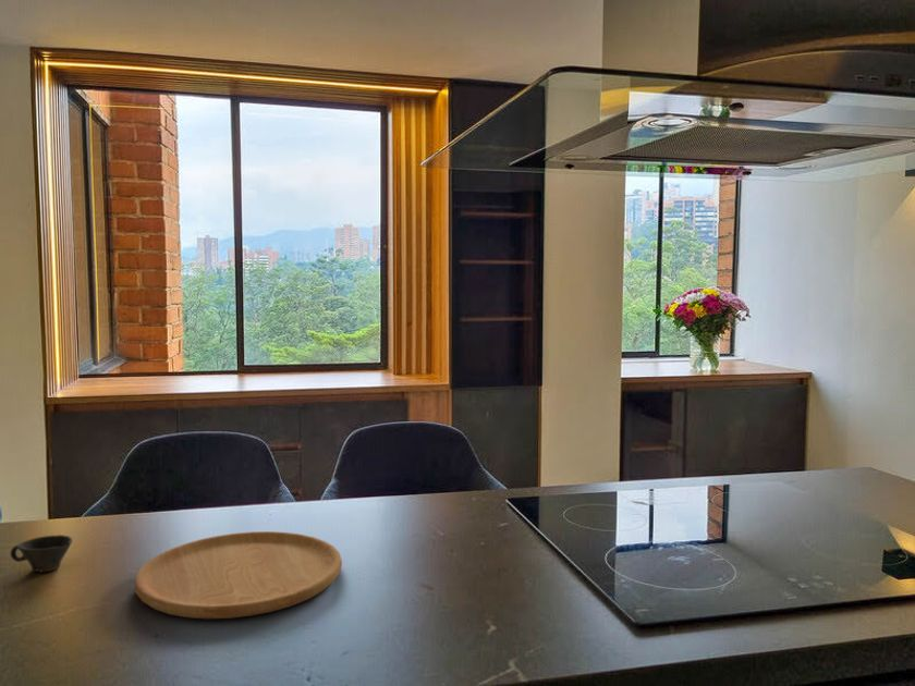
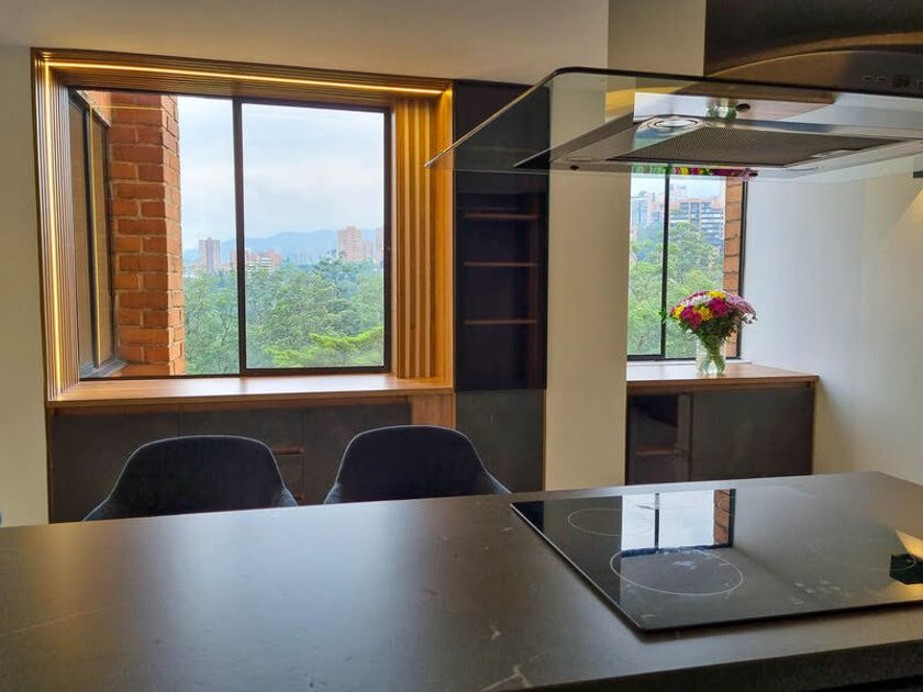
- cup (41, 554)
- cutting board (242, 569)
